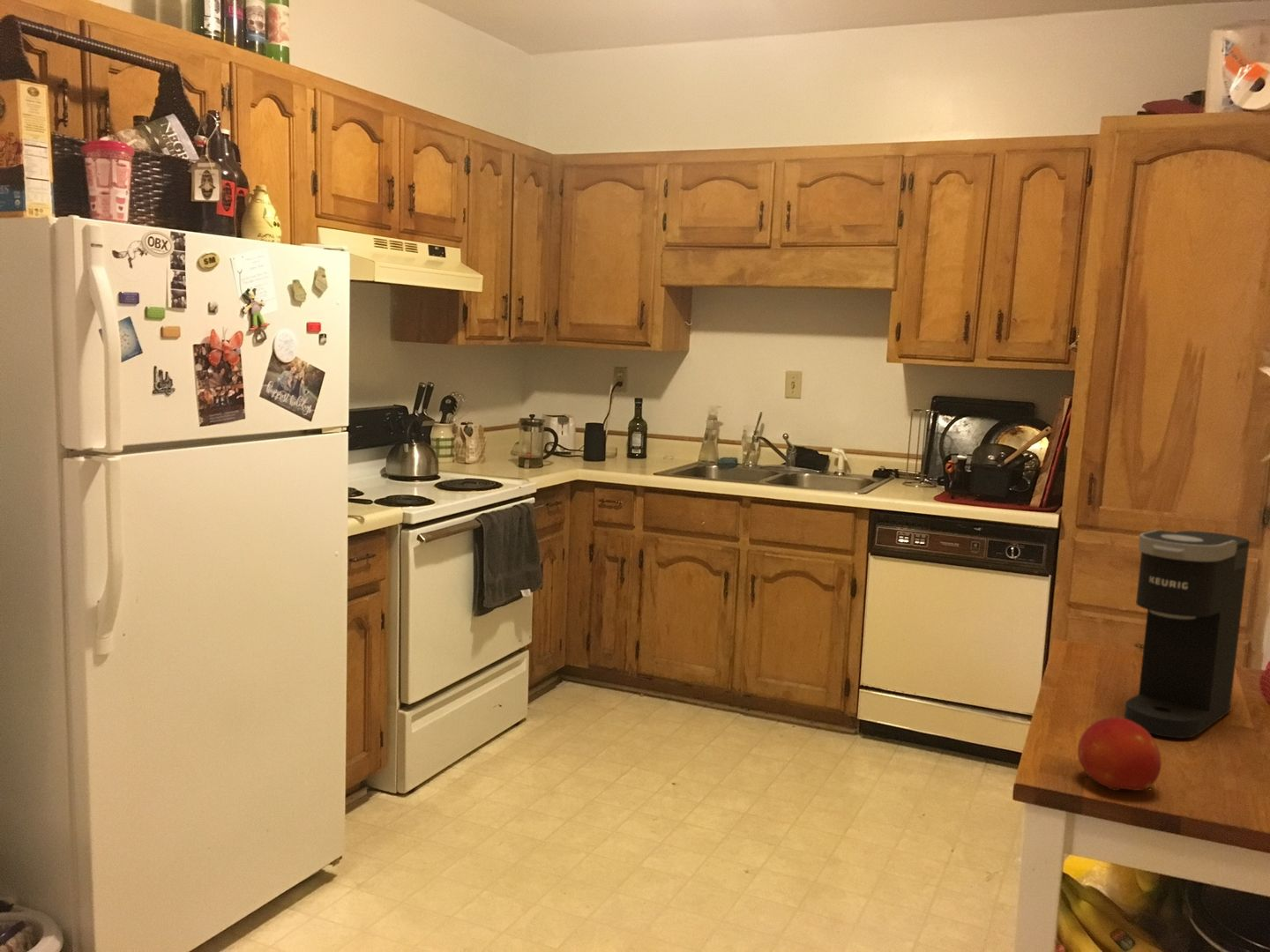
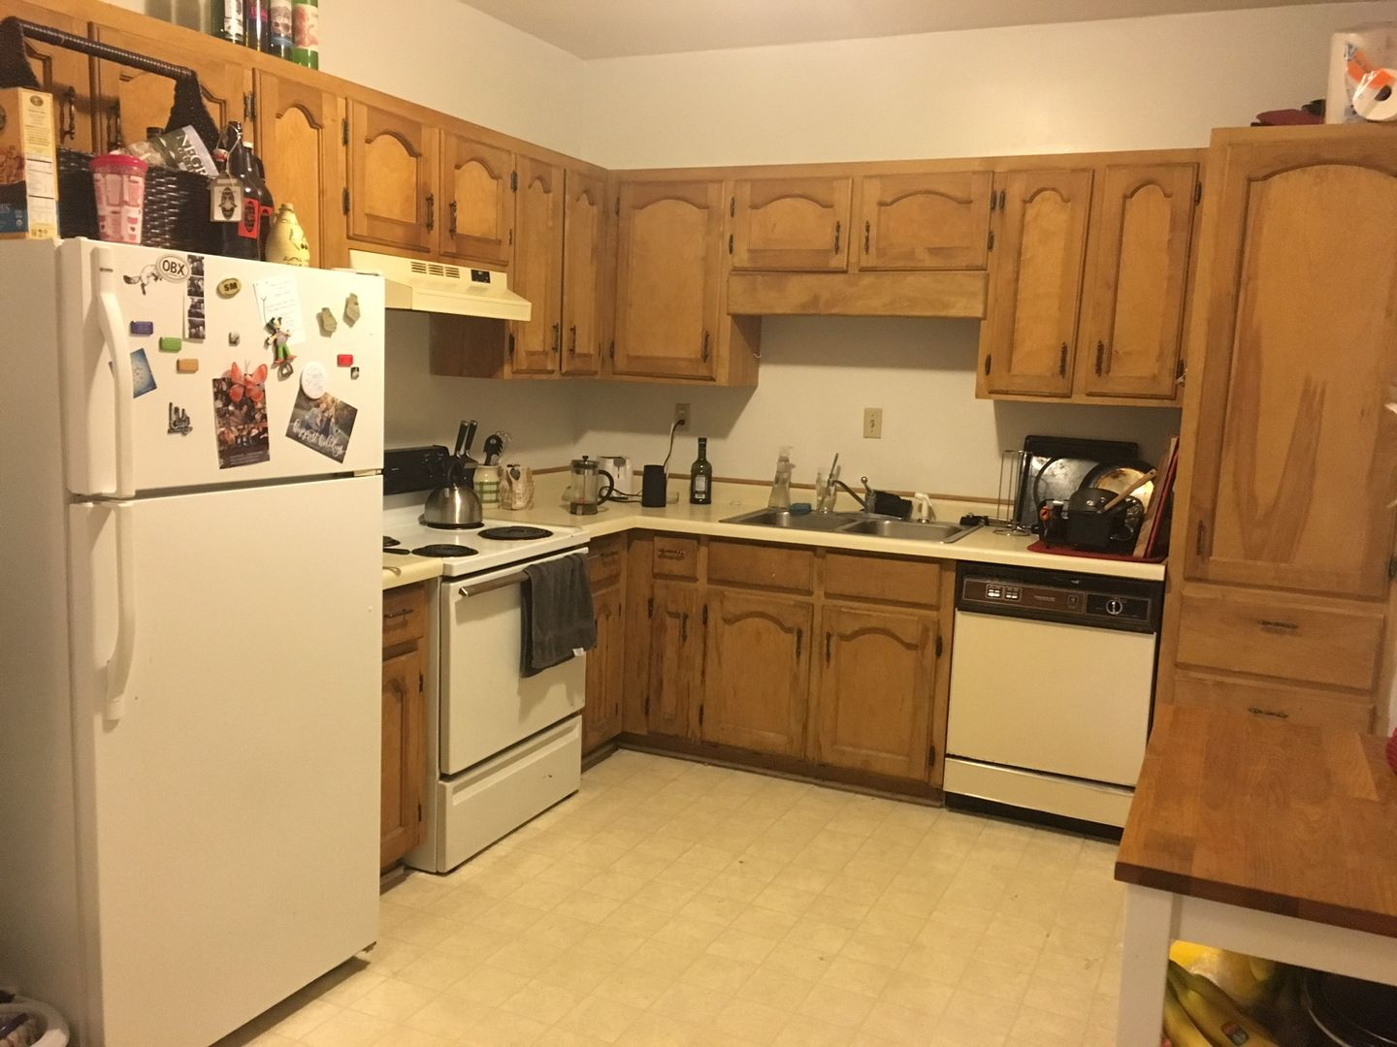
- coffee maker (1186, 626)
- fruit (1118, 752)
